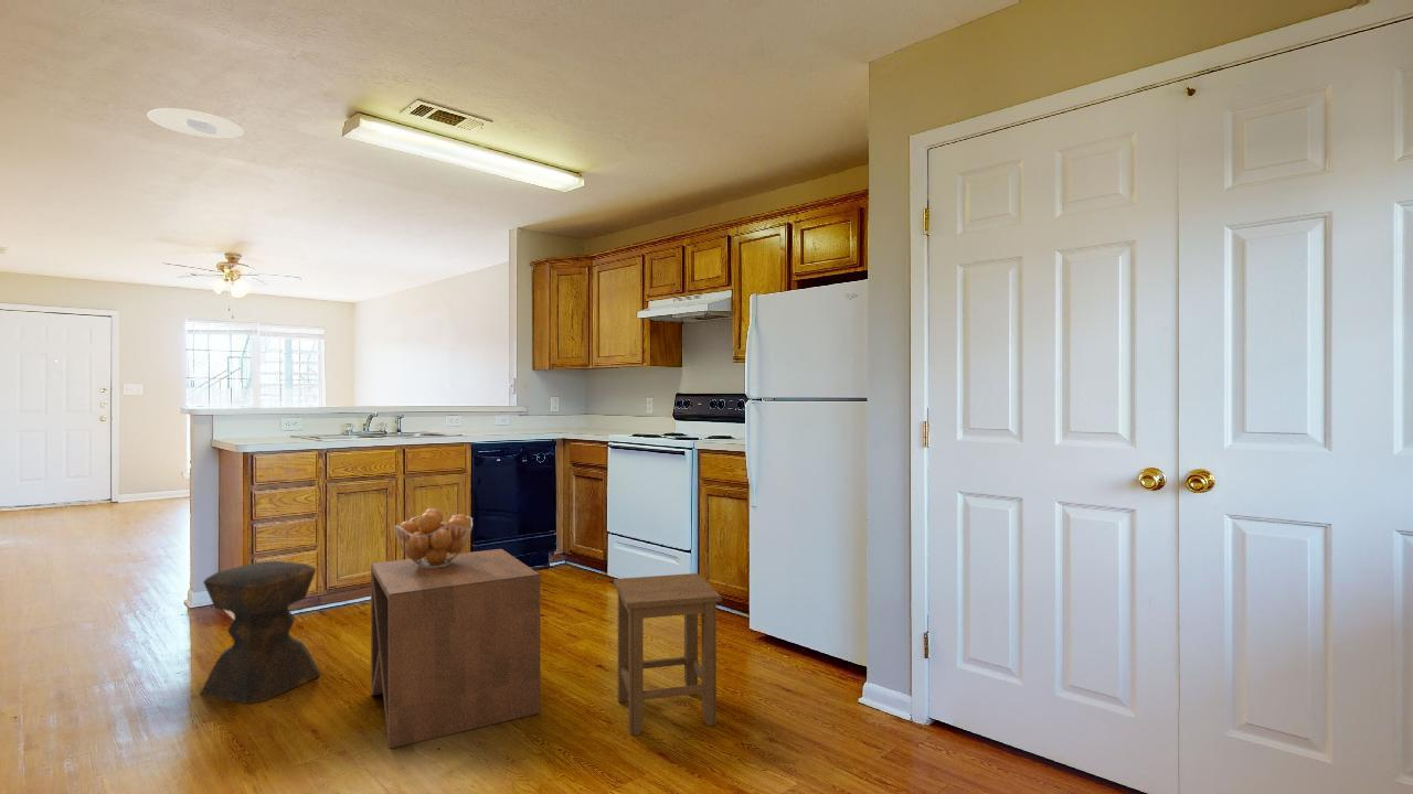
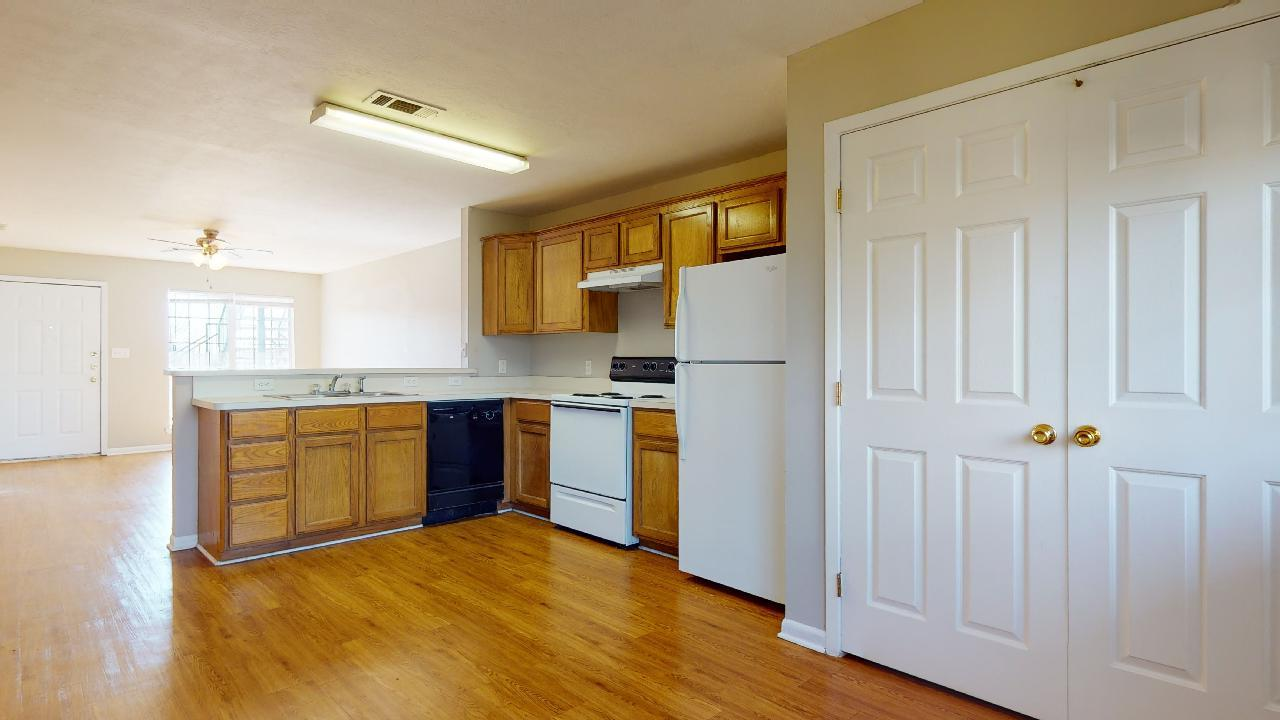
- fruit basket (434, 536)
- stool (262, 625)
- recessed light (196, 120)
- side table (453, 635)
- stool (665, 658)
